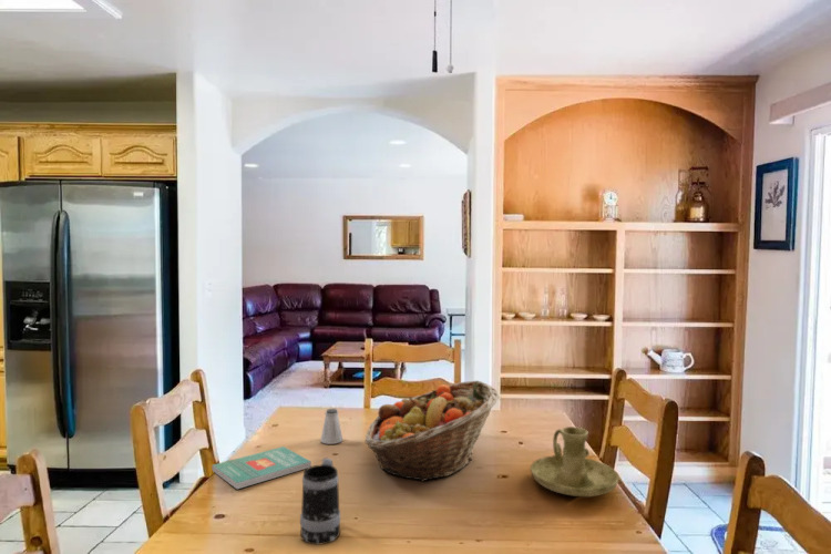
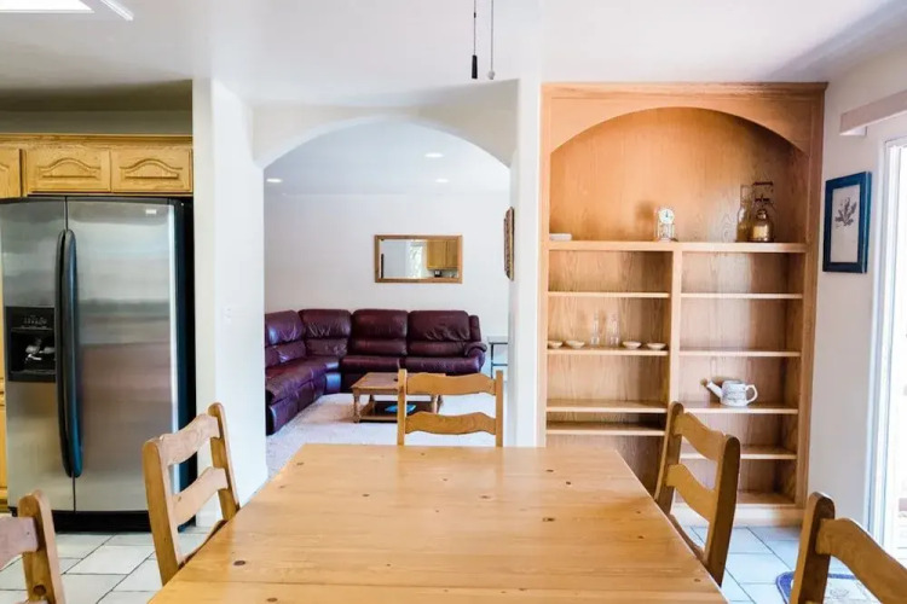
- mug (322, 497)
- fruit basket (431, 423)
- saltshaker (331, 424)
- candle holder (570, 454)
- book (261, 465)
